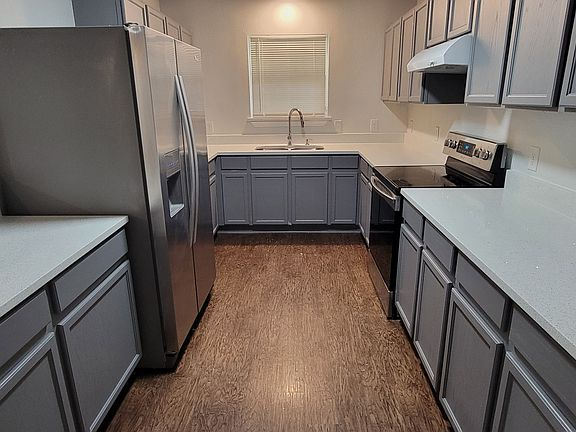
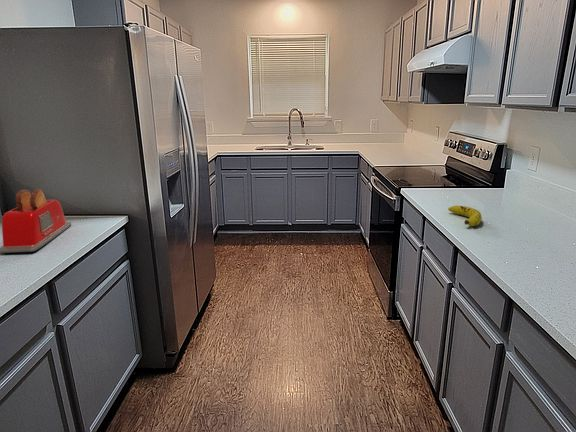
+ fruit (462, 214)
+ toaster (33, 214)
